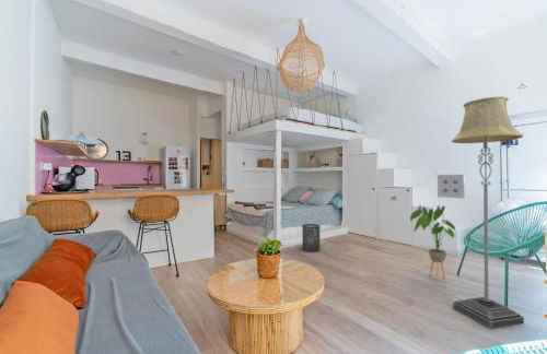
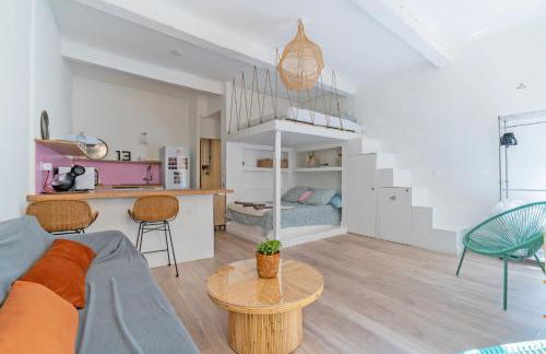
- wall art (450, 186)
- trash can (311, 237)
- floor lamp (485, 208)
- house plant (434, 240)
